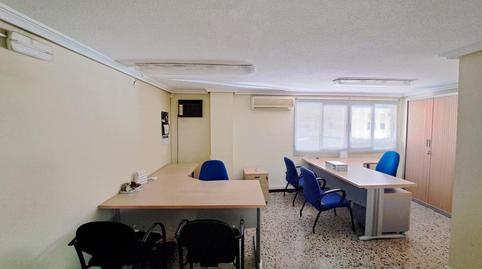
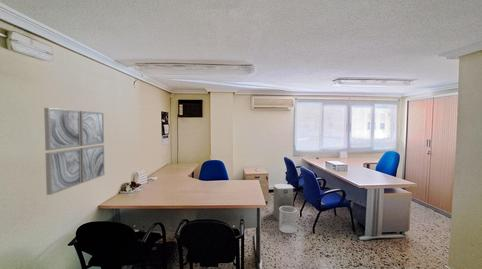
+ wall art (79, 146)
+ wastebasket (287, 219)
+ fan (282, 201)
